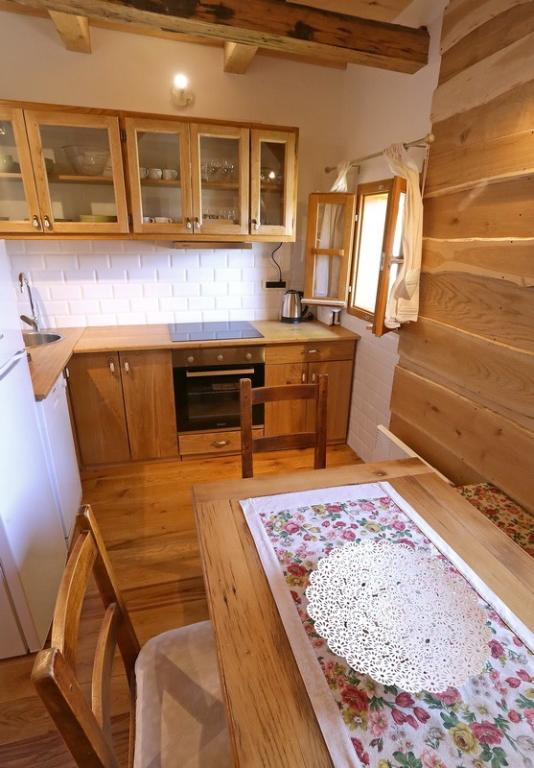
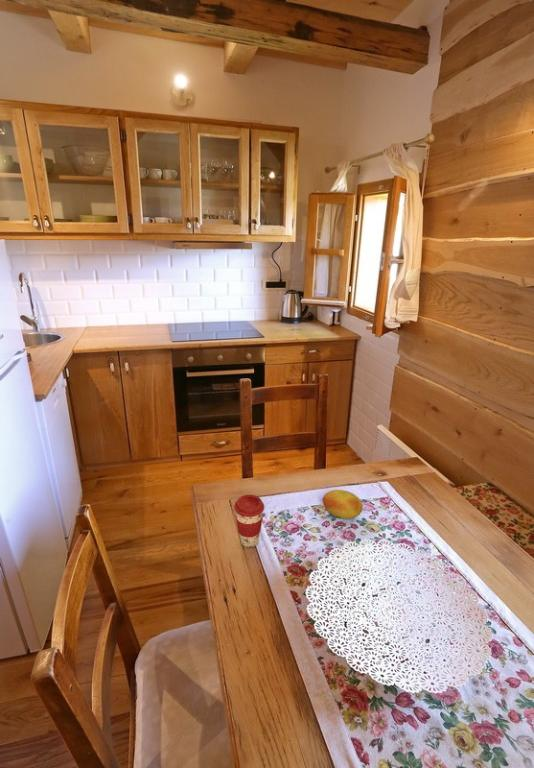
+ coffee cup (249, 521)
+ fruit (342, 503)
